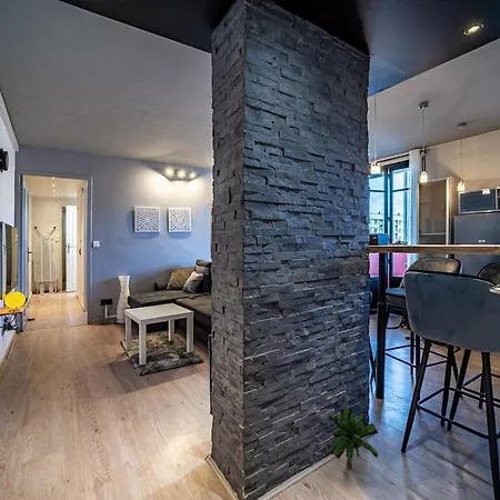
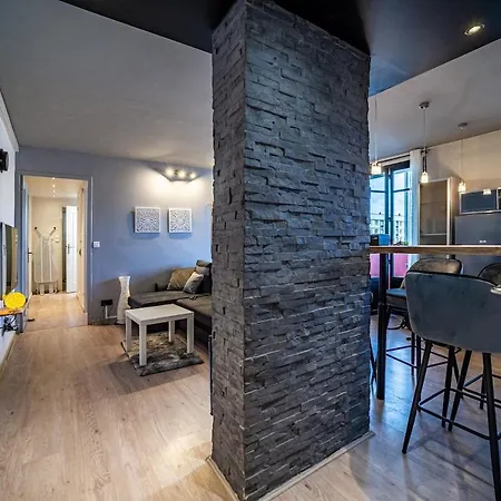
- decorative plant (350, 439)
